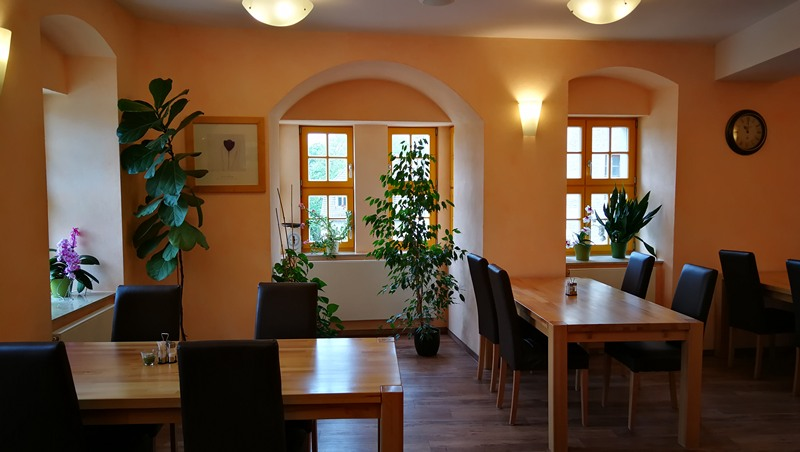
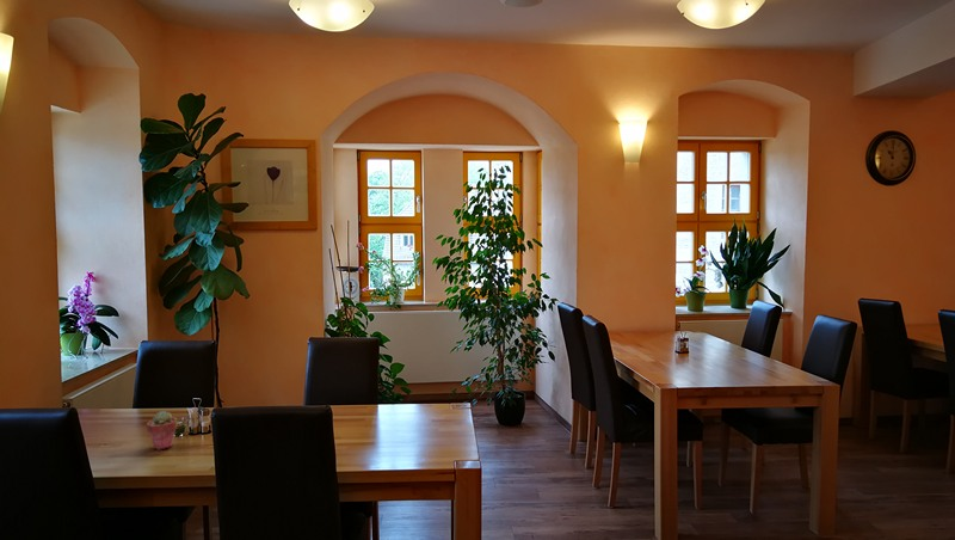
+ potted succulent (162, 428)
